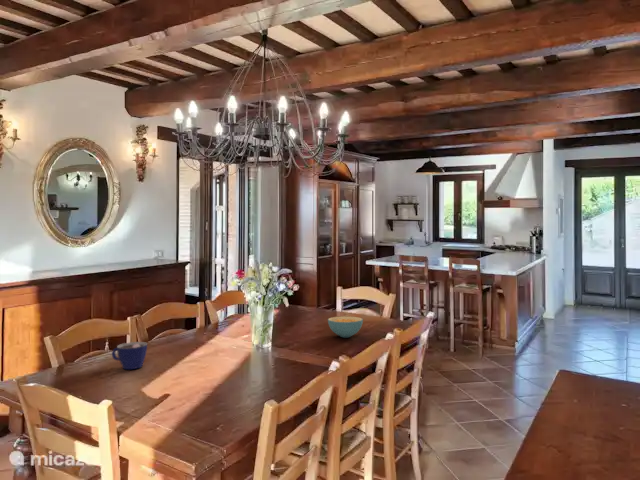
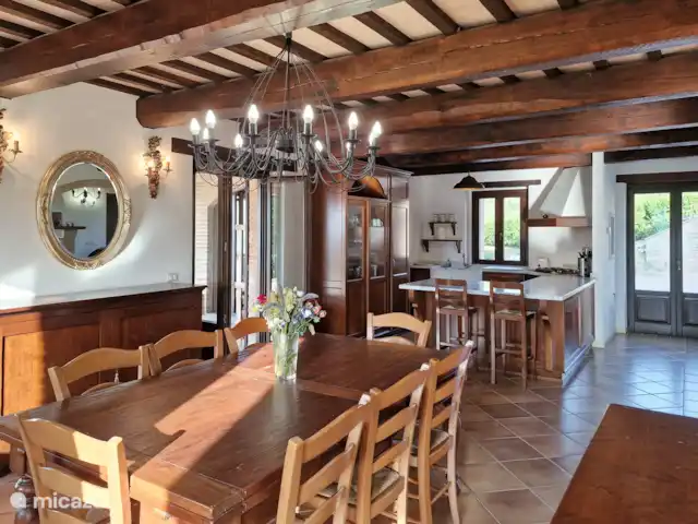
- cup (128, 355)
- cereal bowl (345, 327)
